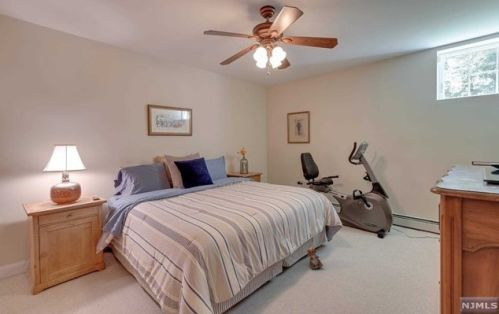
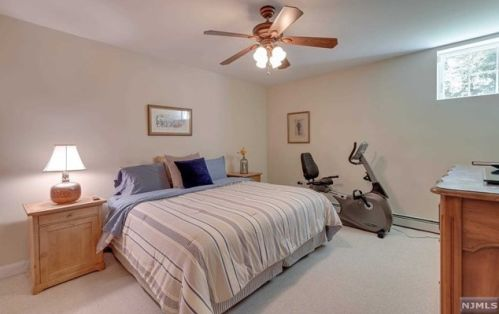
- plush toy (313, 257)
